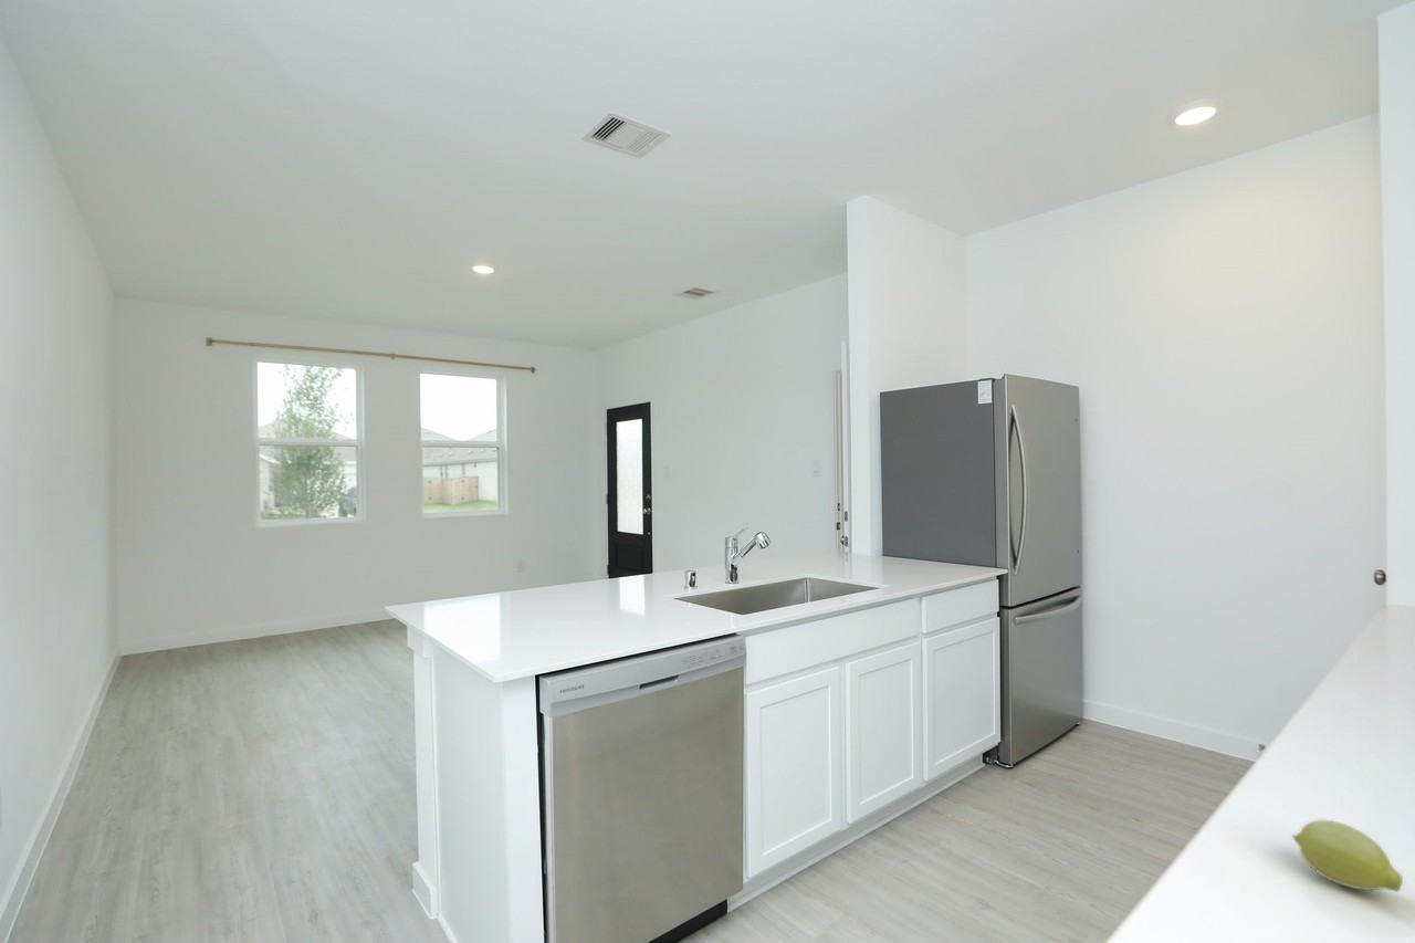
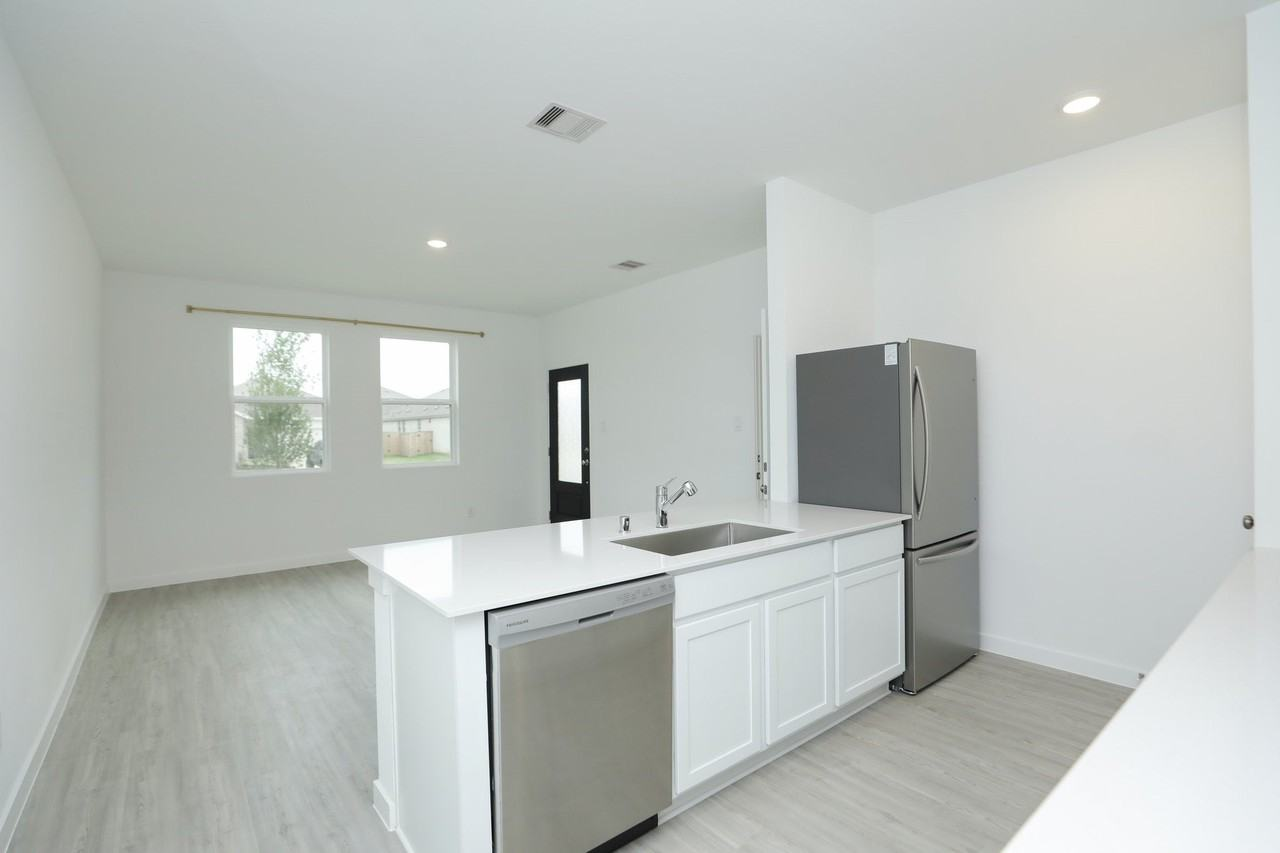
- fruit (1345, 855)
